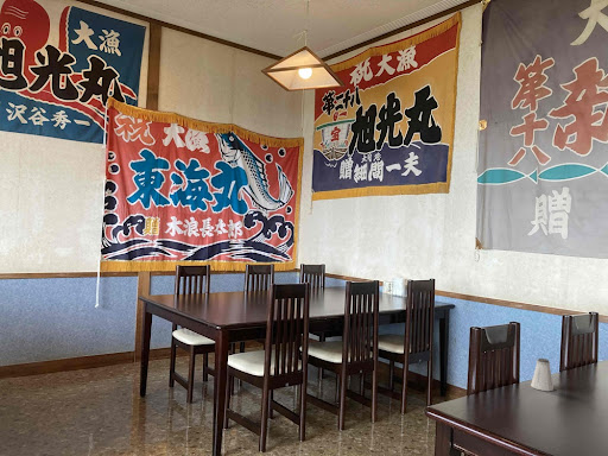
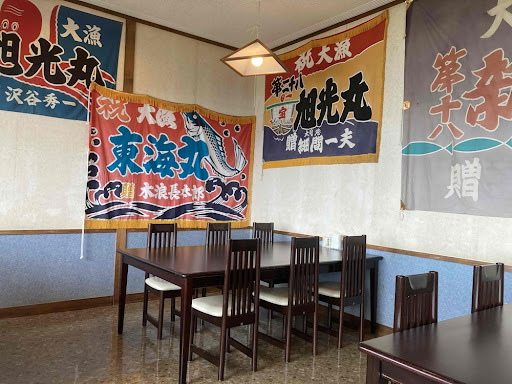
- saltshaker (543, 373)
